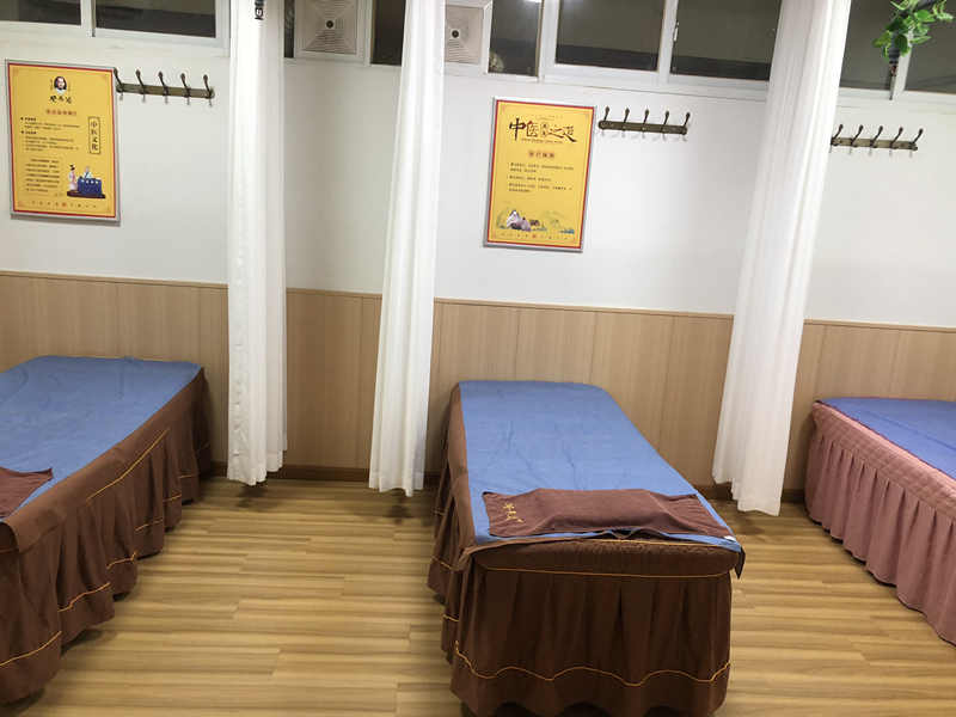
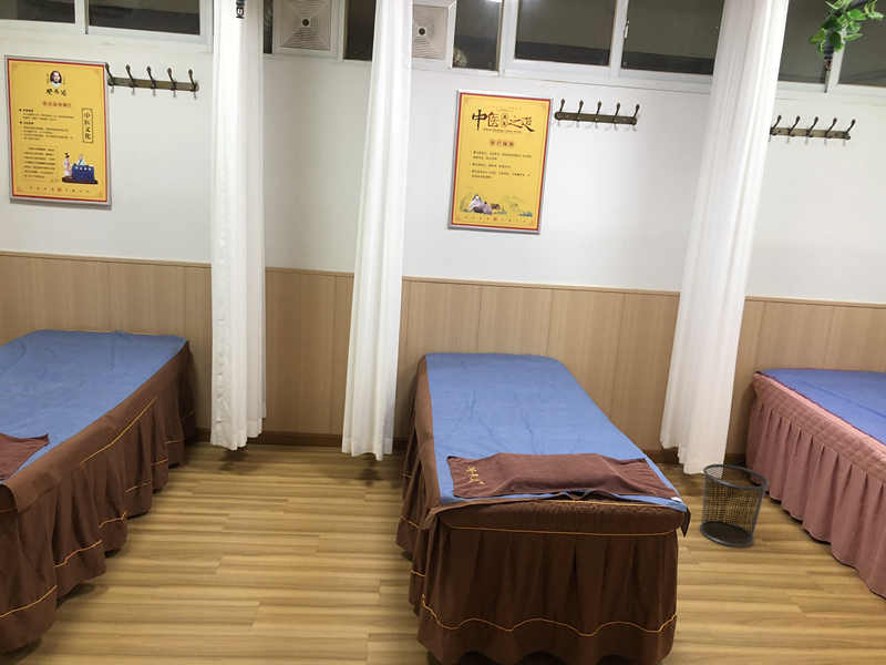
+ waste bin (730, 504)
